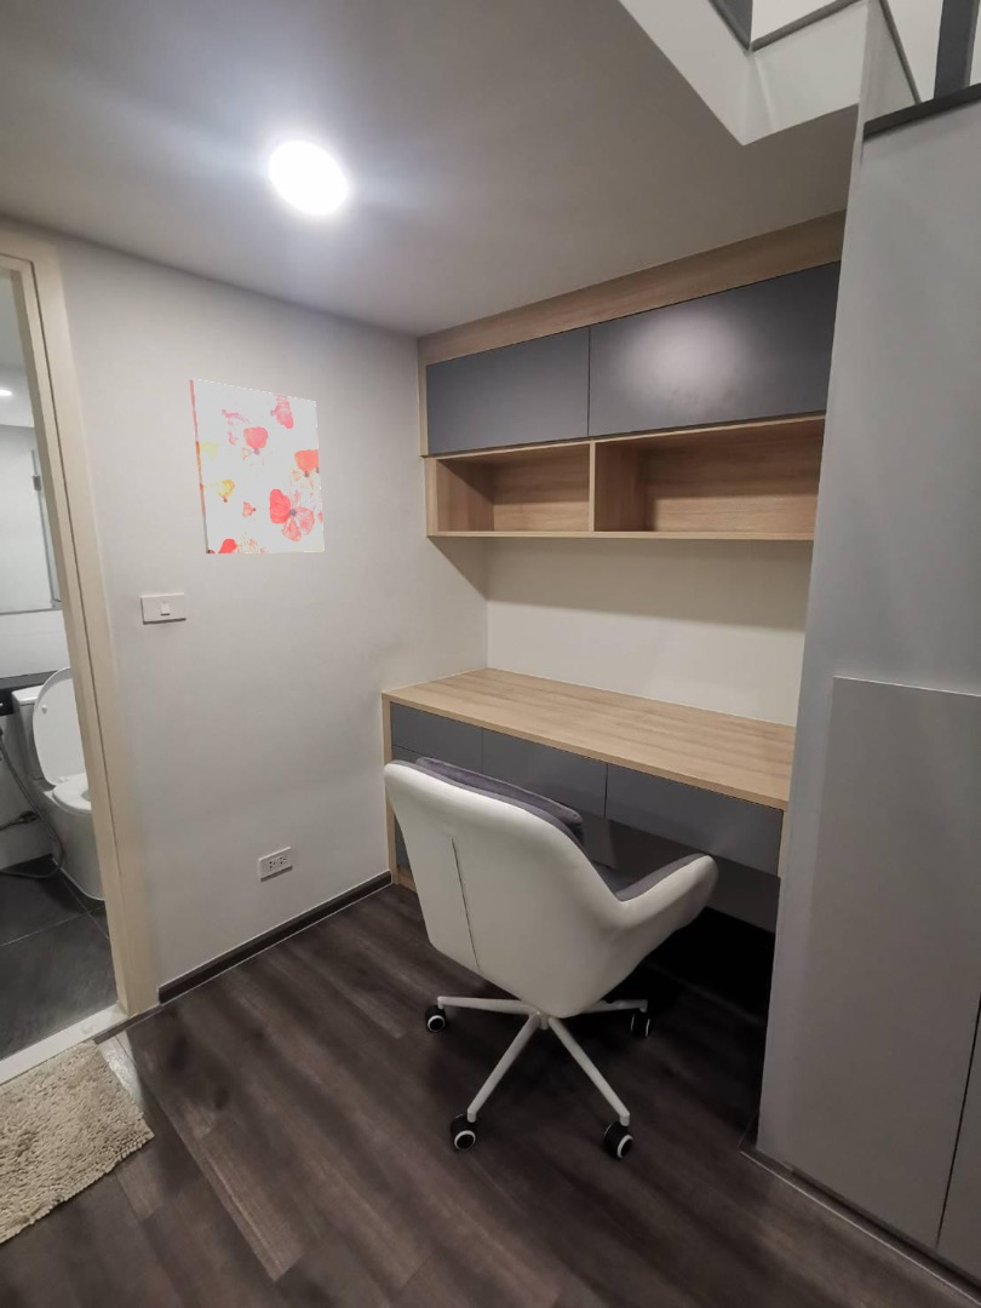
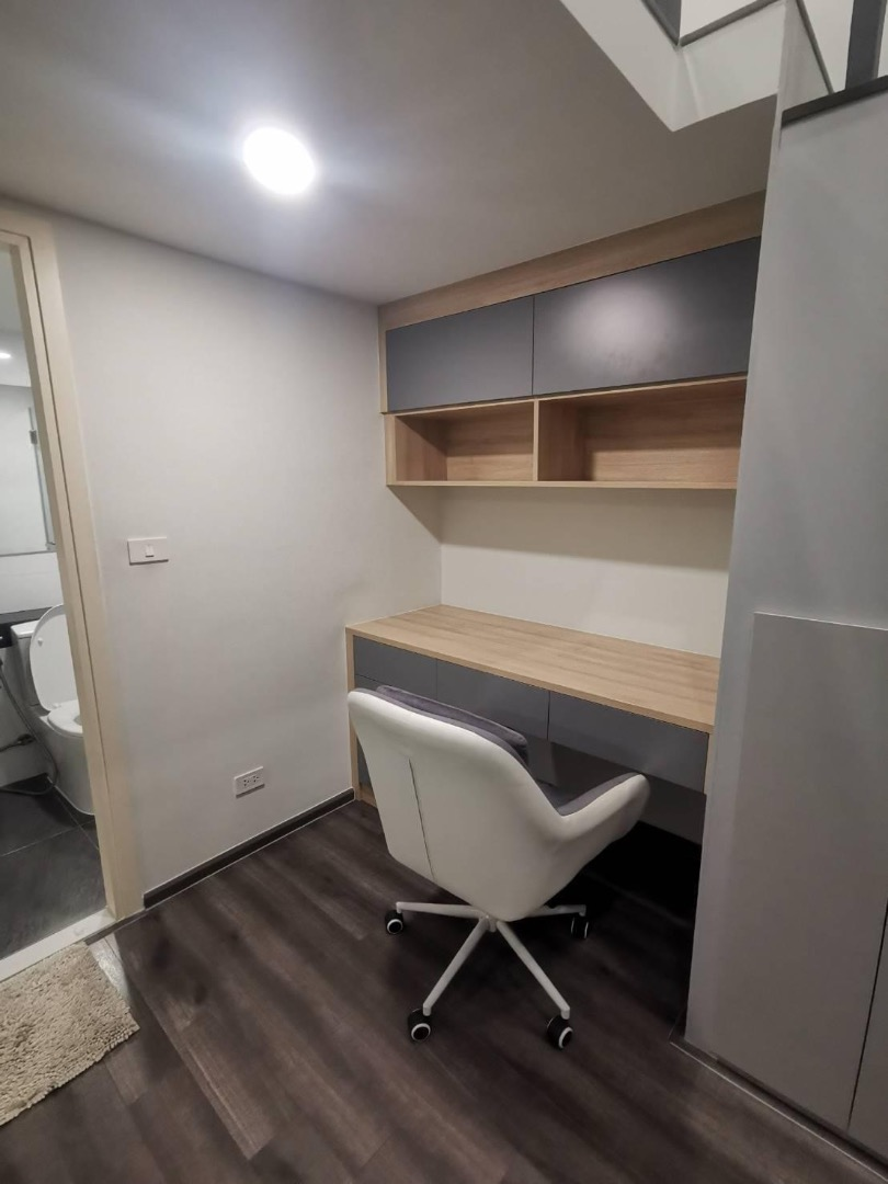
- wall art (263, 474)
